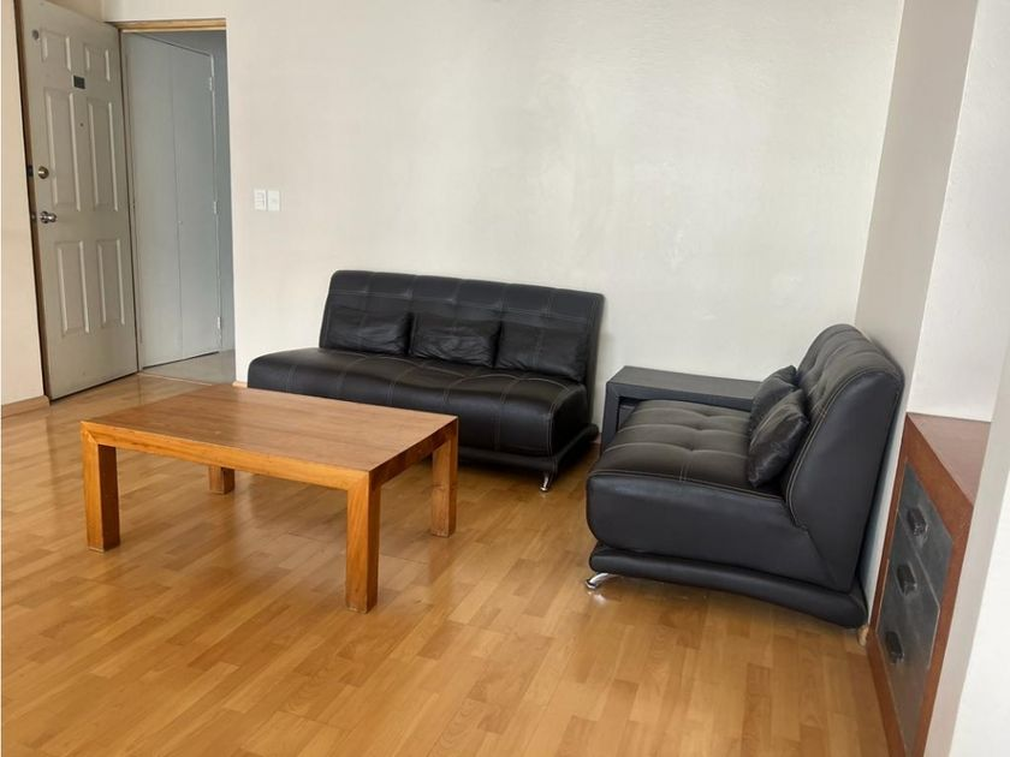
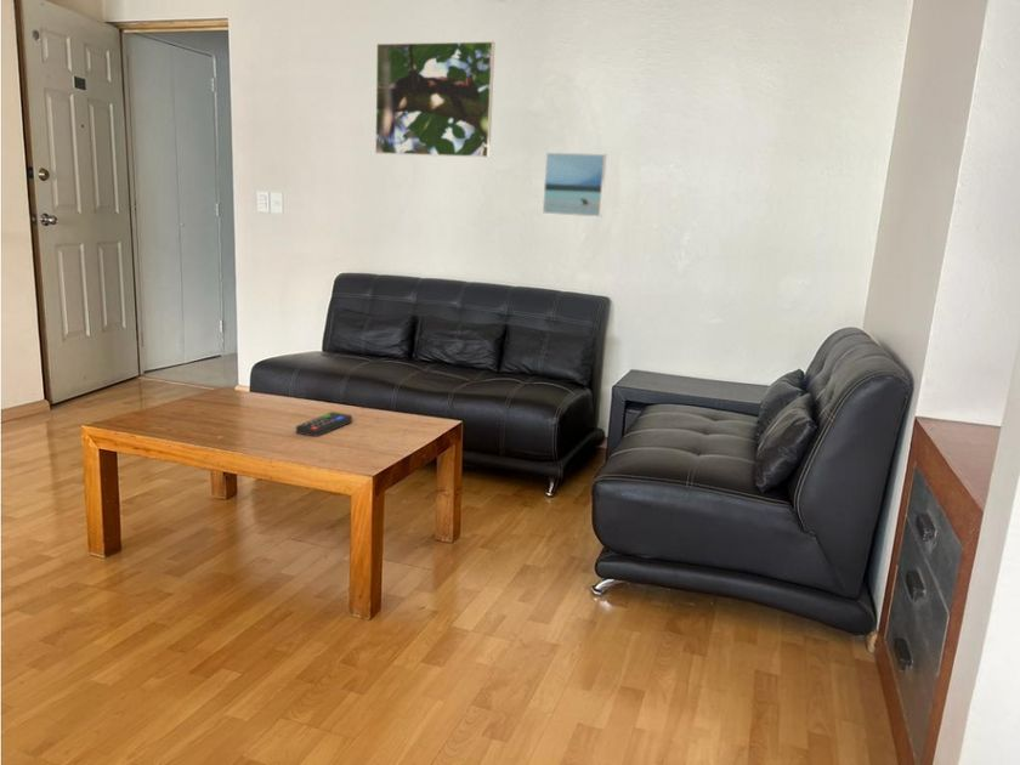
+ remote control (324, 423)
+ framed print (432, 100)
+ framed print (573, 185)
